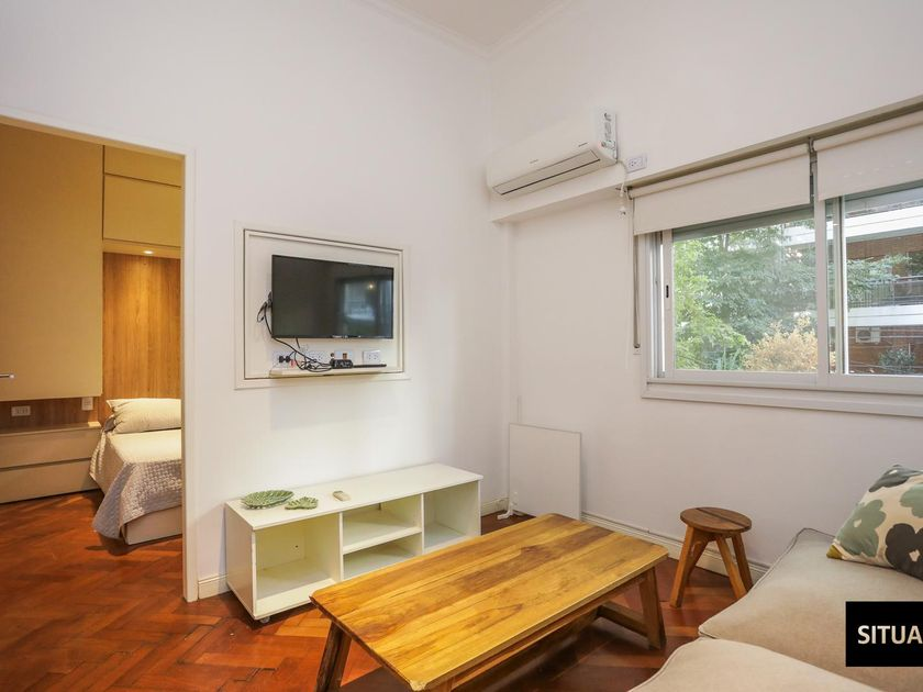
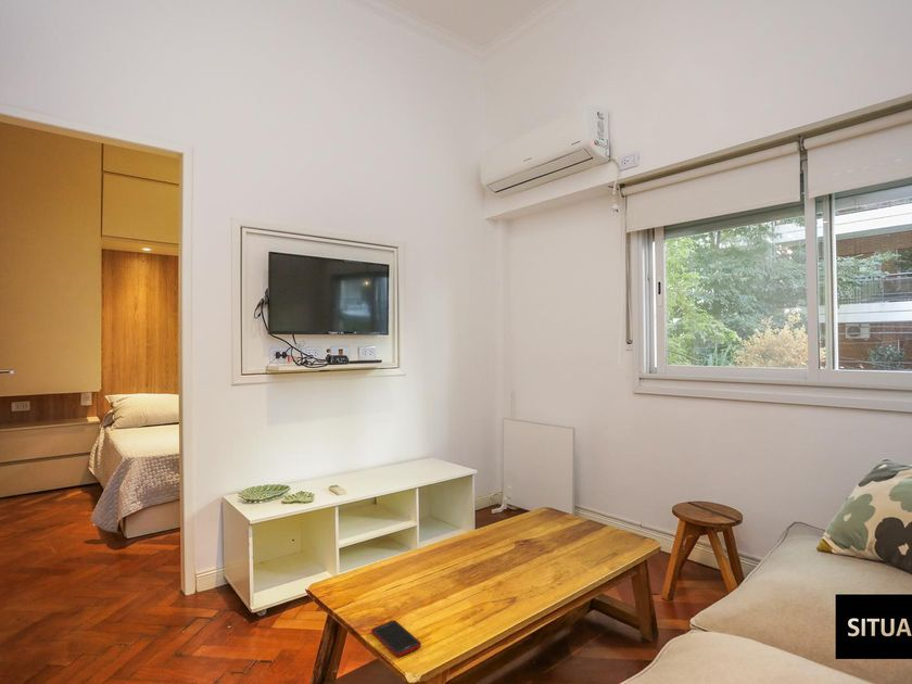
+ cell phone (395, 637)
